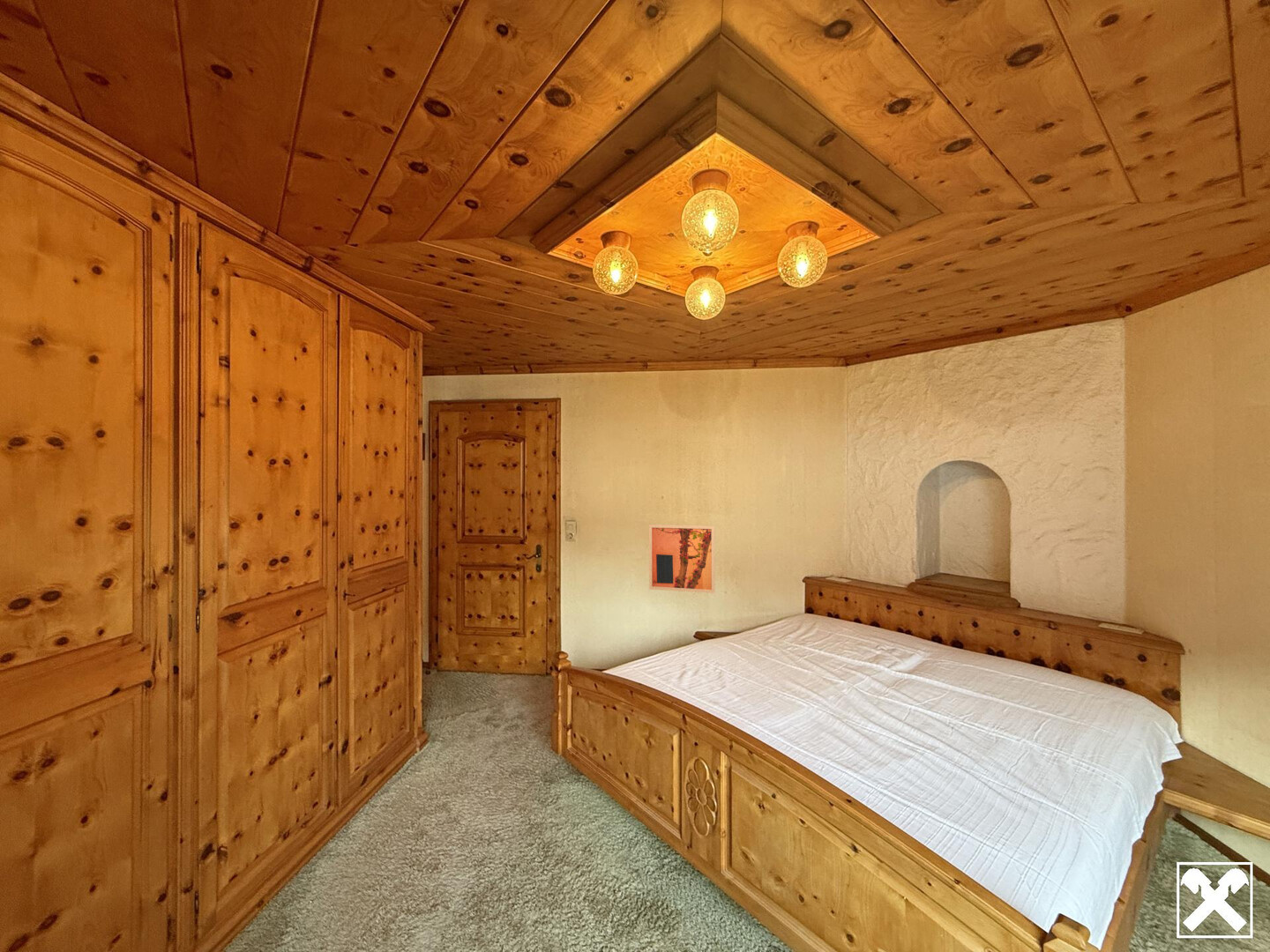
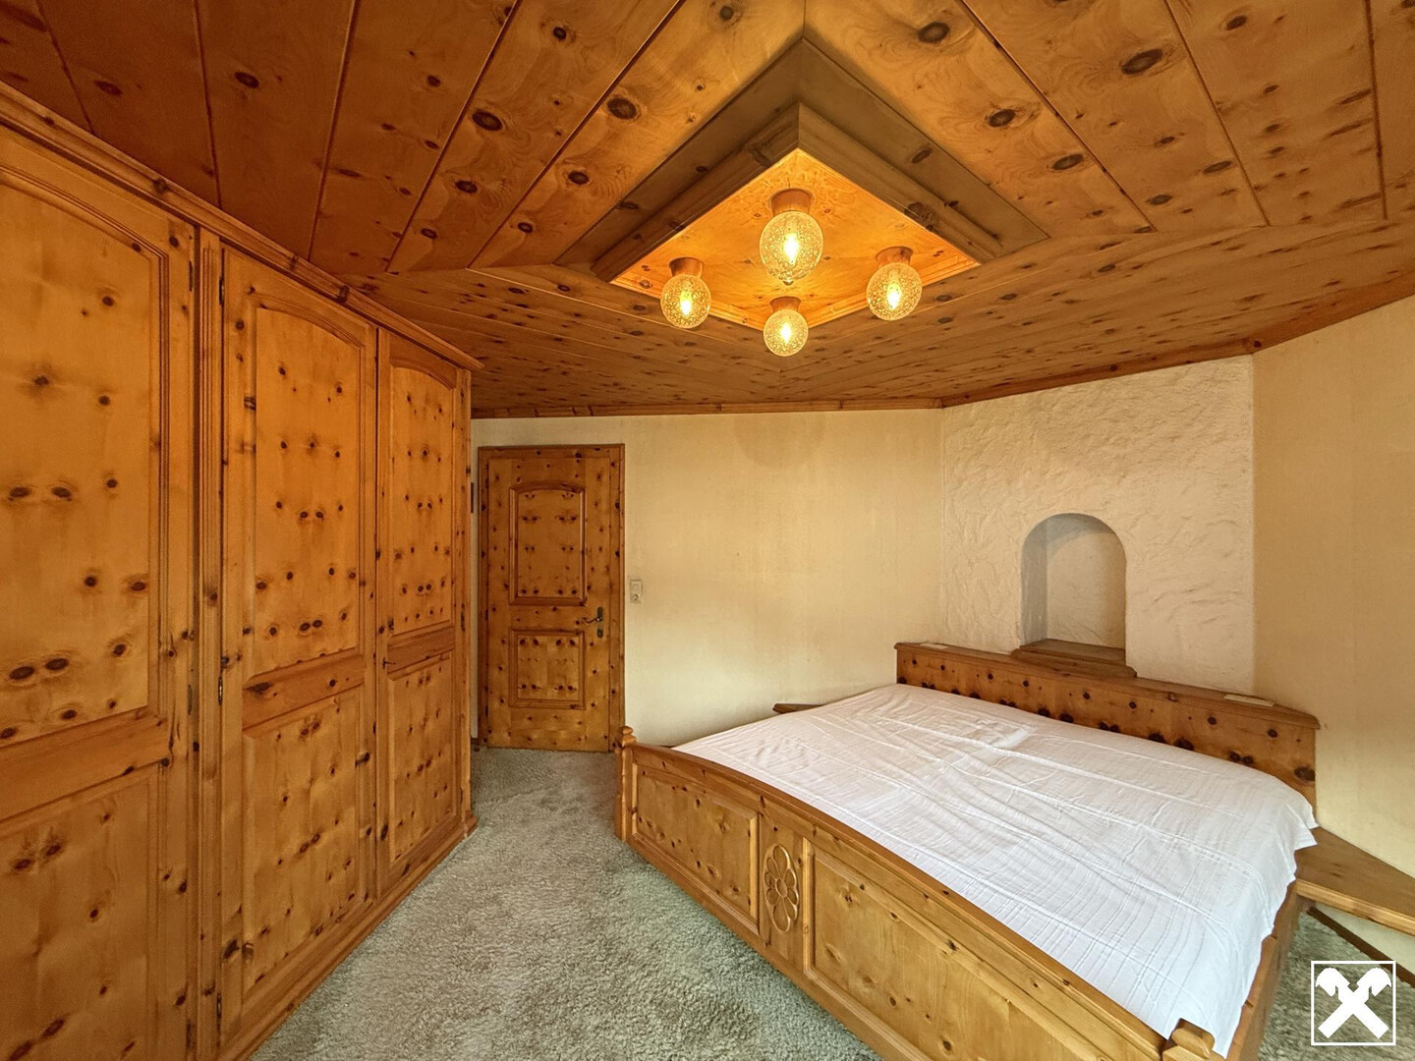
- wall art (681, 557)
